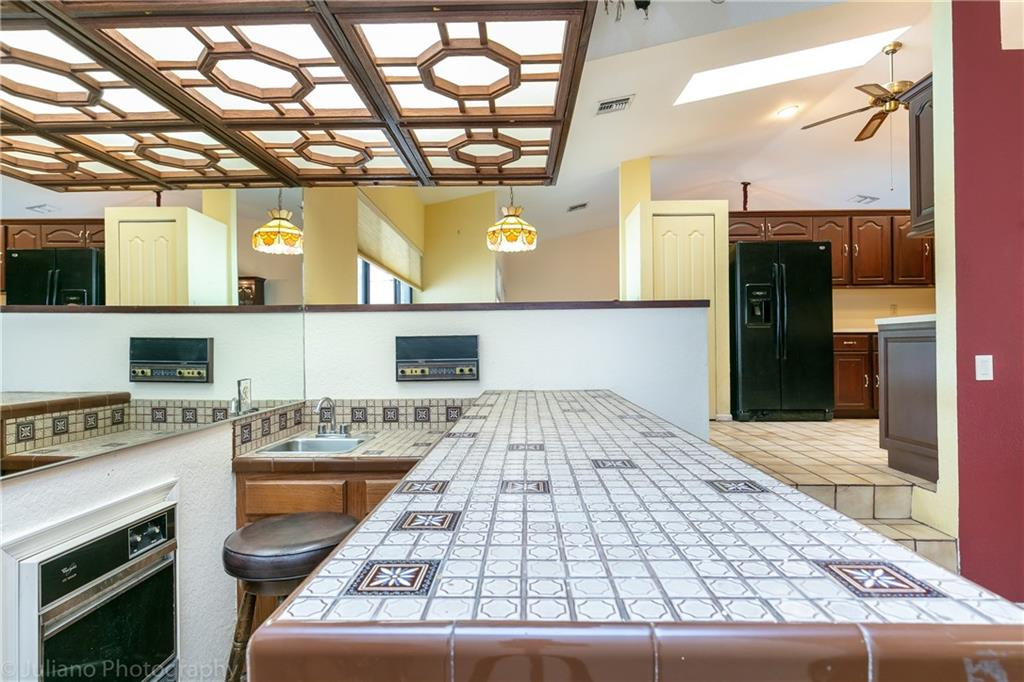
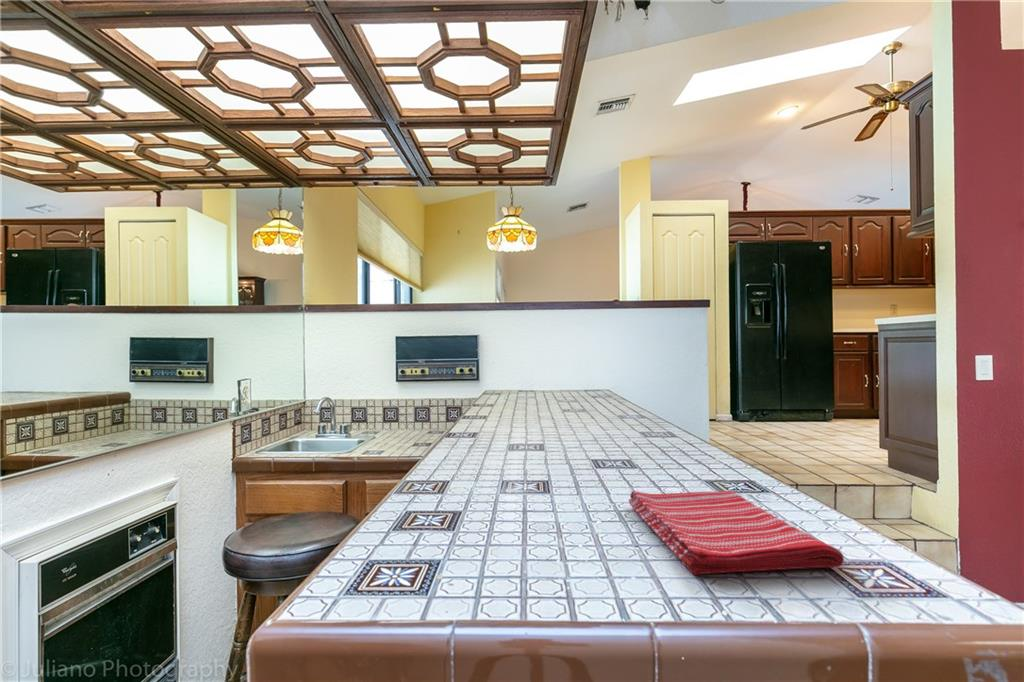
+ dish towel (718, 522)
